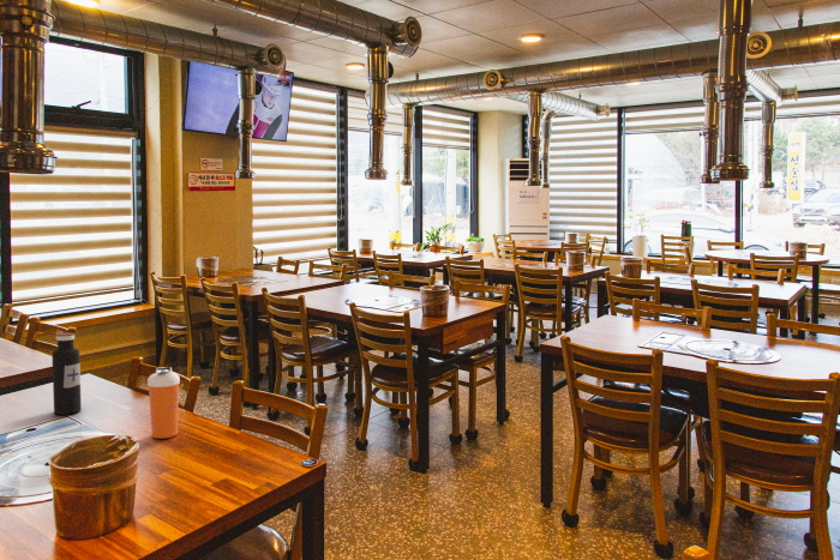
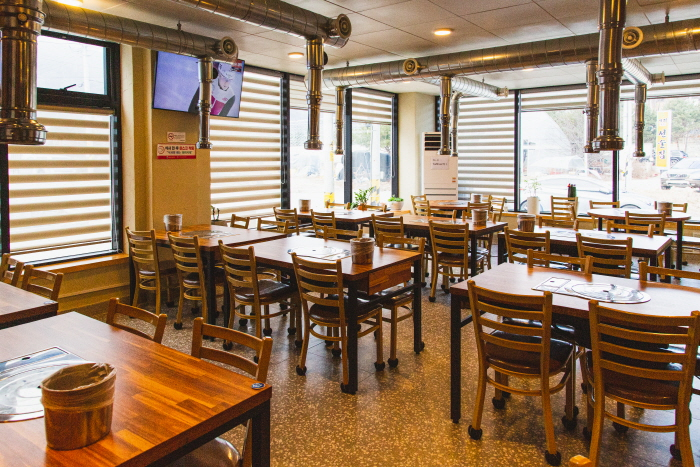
- shaker bottle (163, 402)
- water bottle (66, 372)
